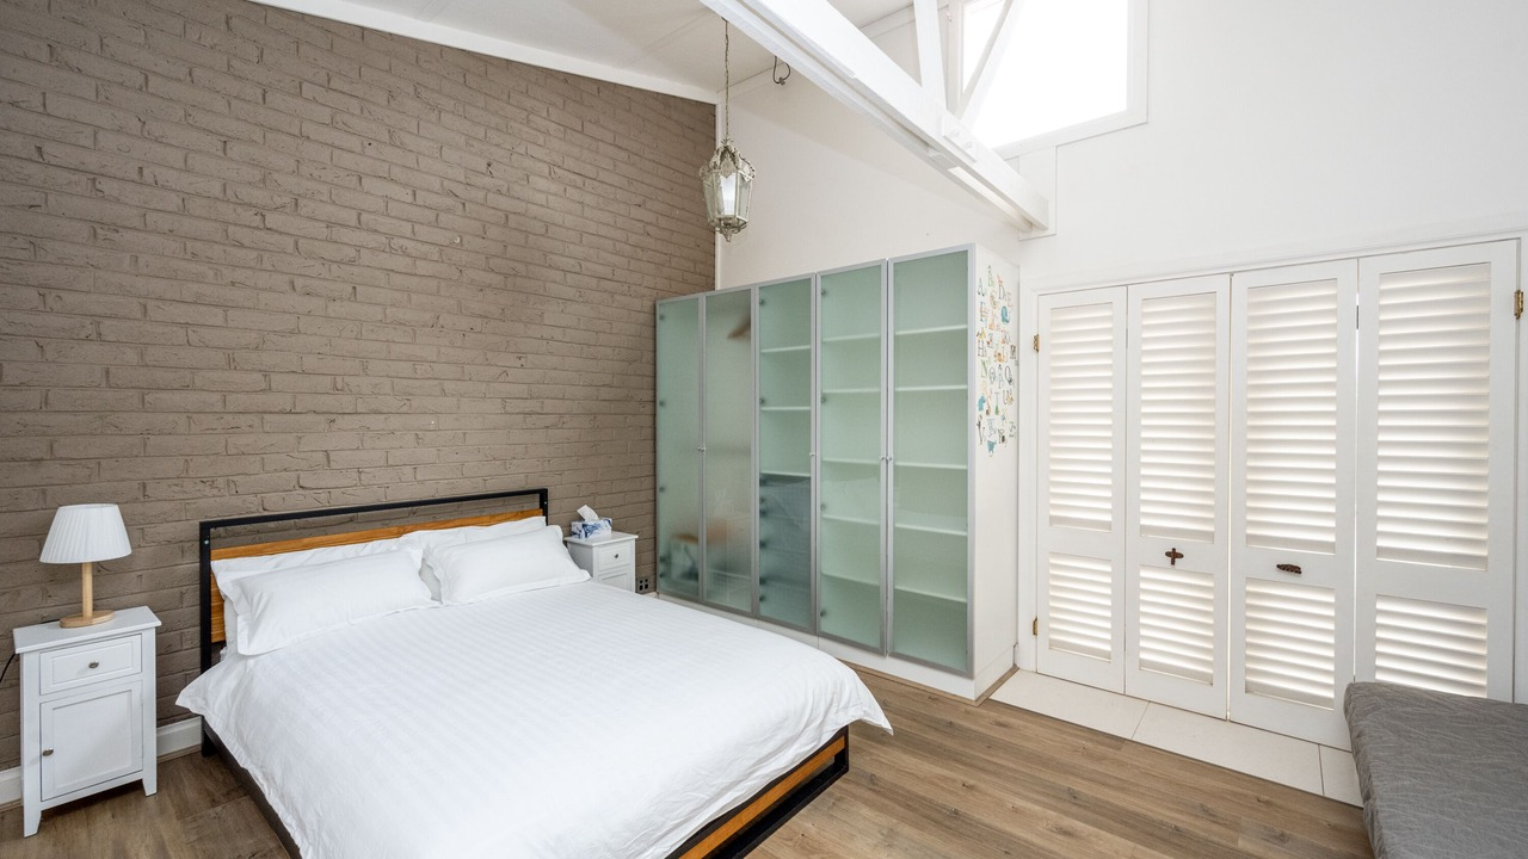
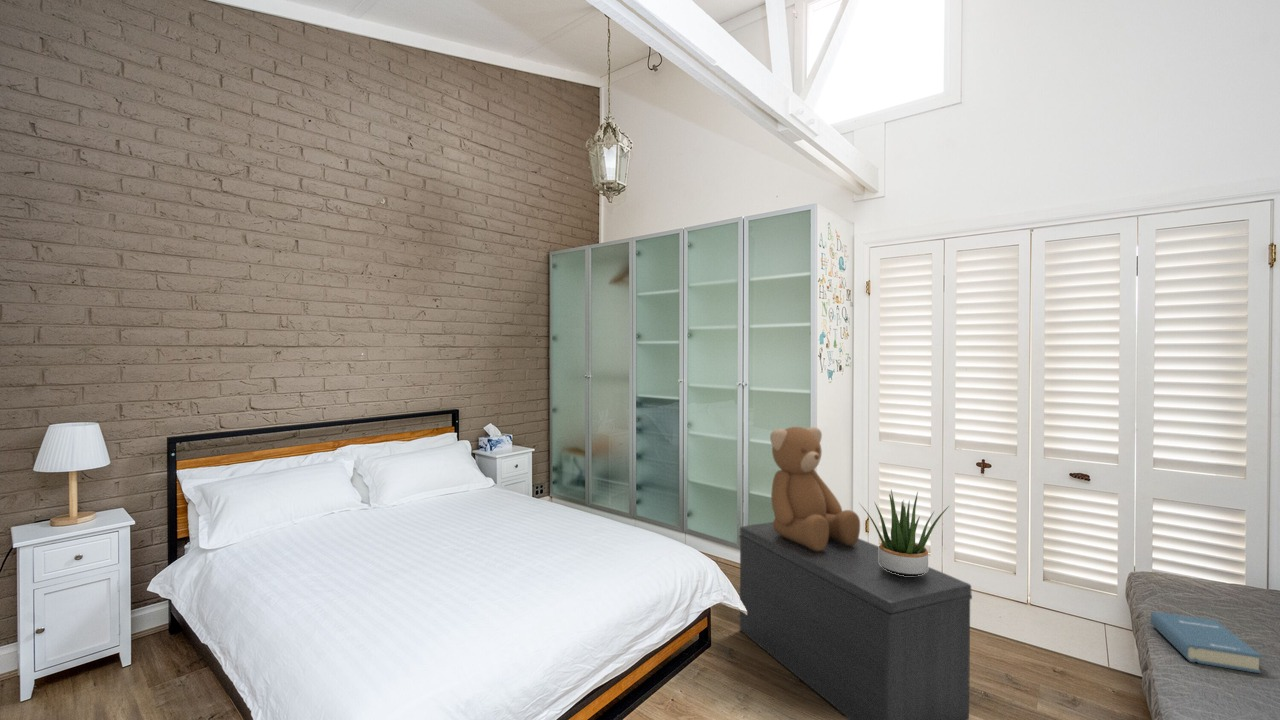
+ hardback book (1201, 639)
+ teddy bear (807, 482)
+ bench (838, 609)
+ potted plant (903, 532)
